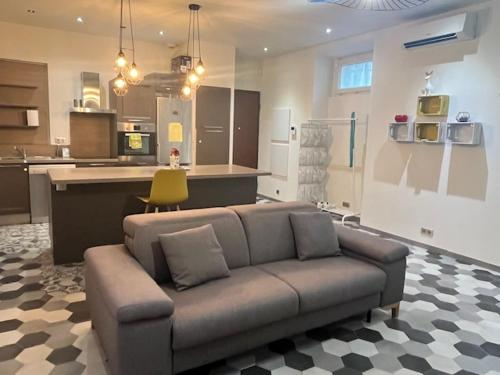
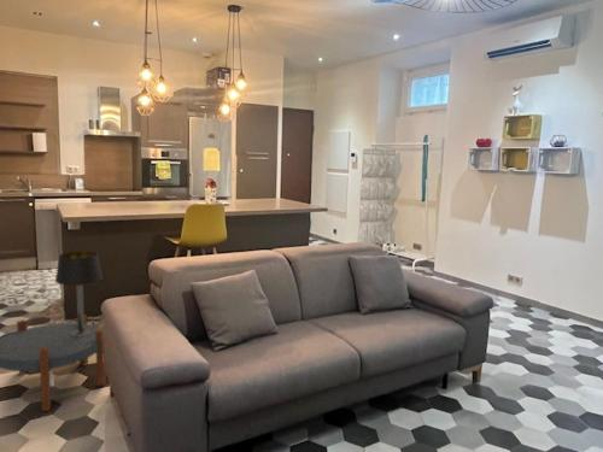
+ side table (49, 358)
+ table lamp (80, 294)
